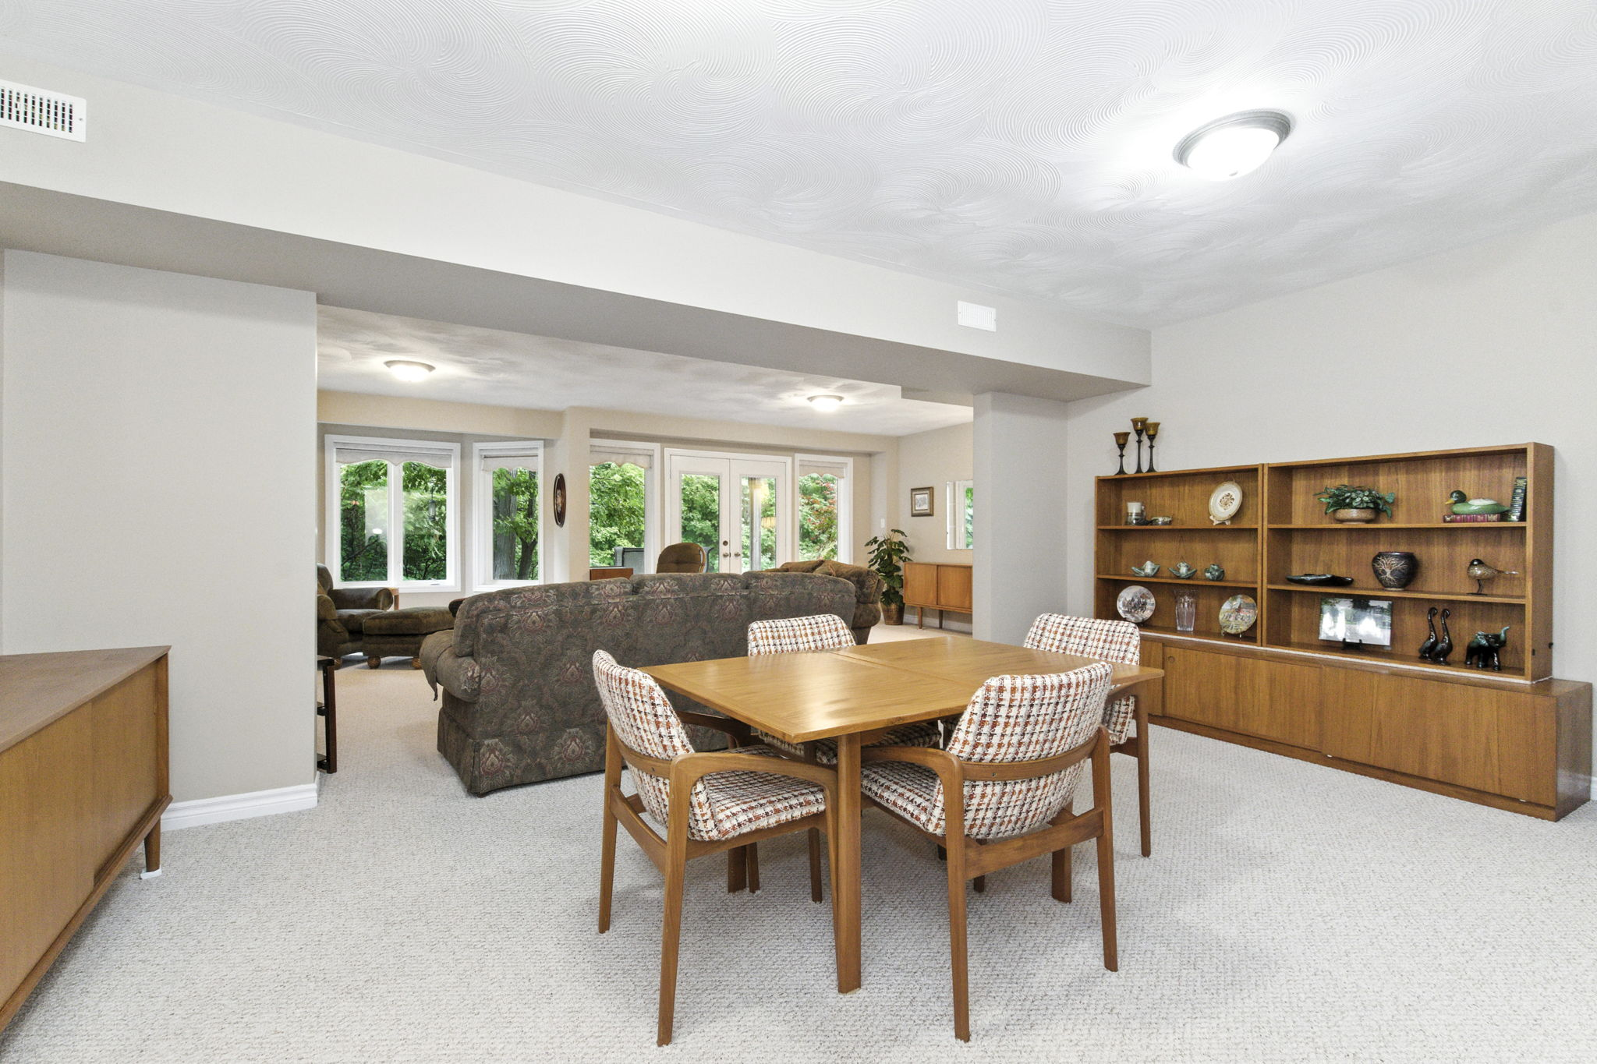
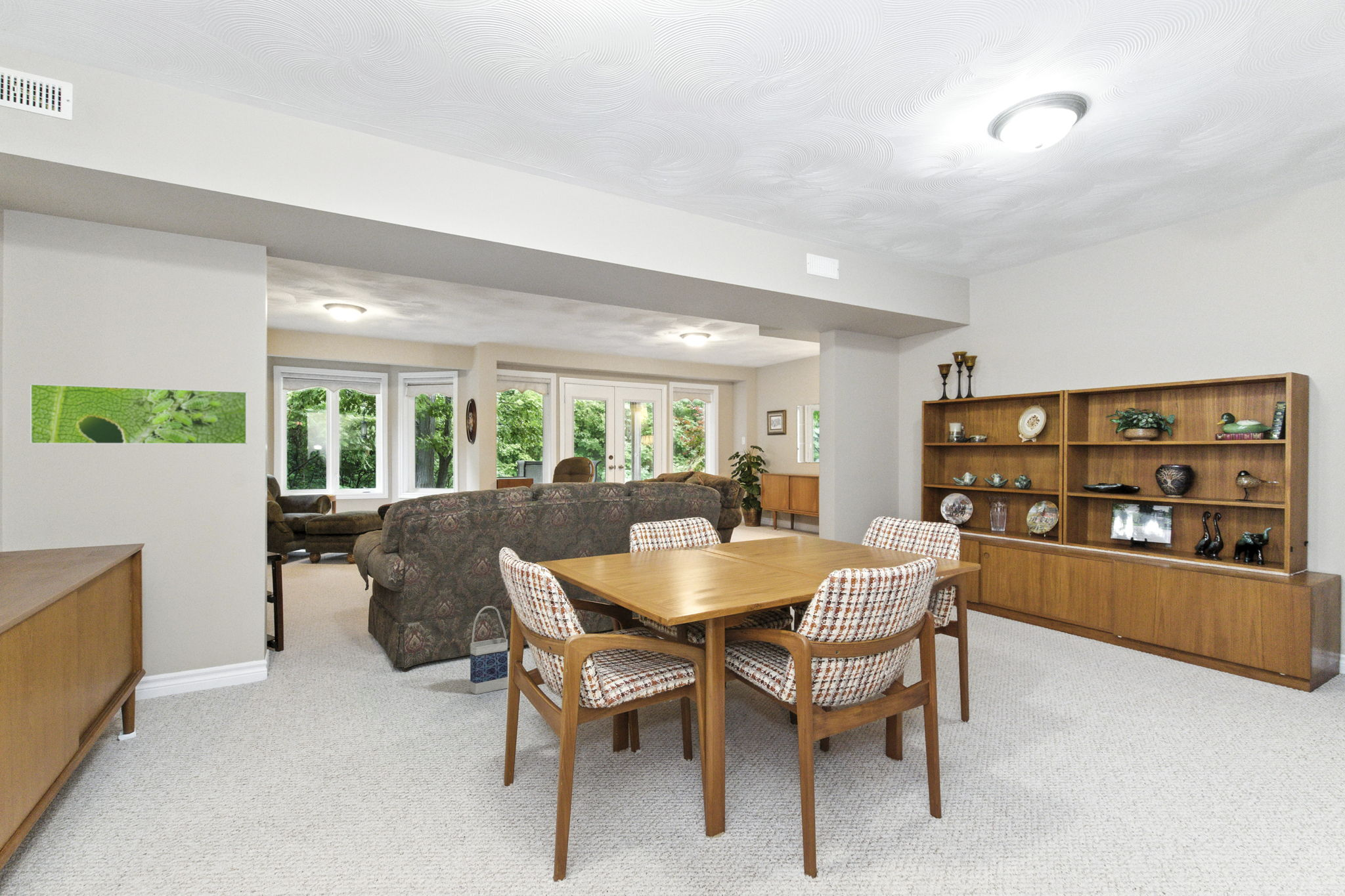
+ bag (489, 647)
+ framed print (146, 416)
